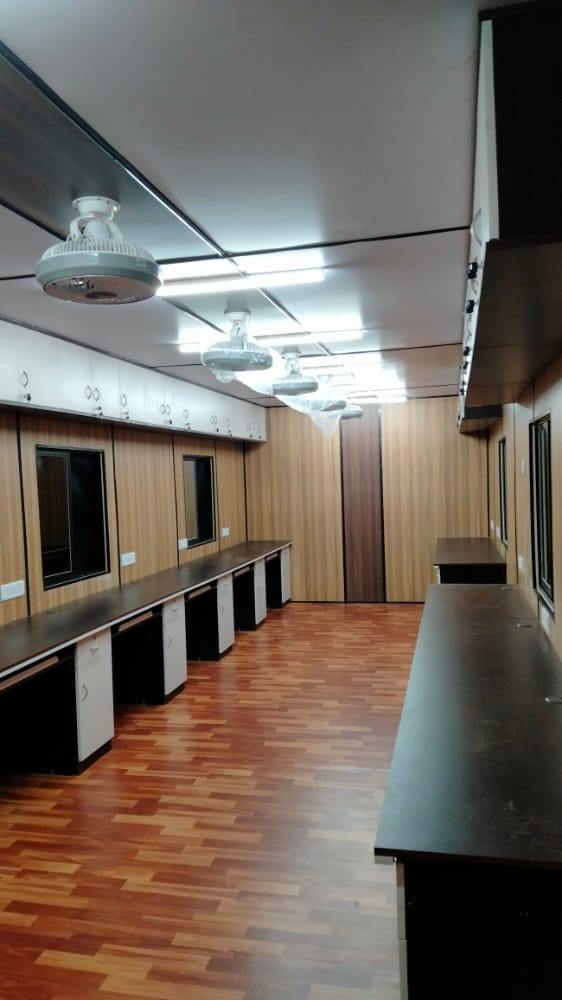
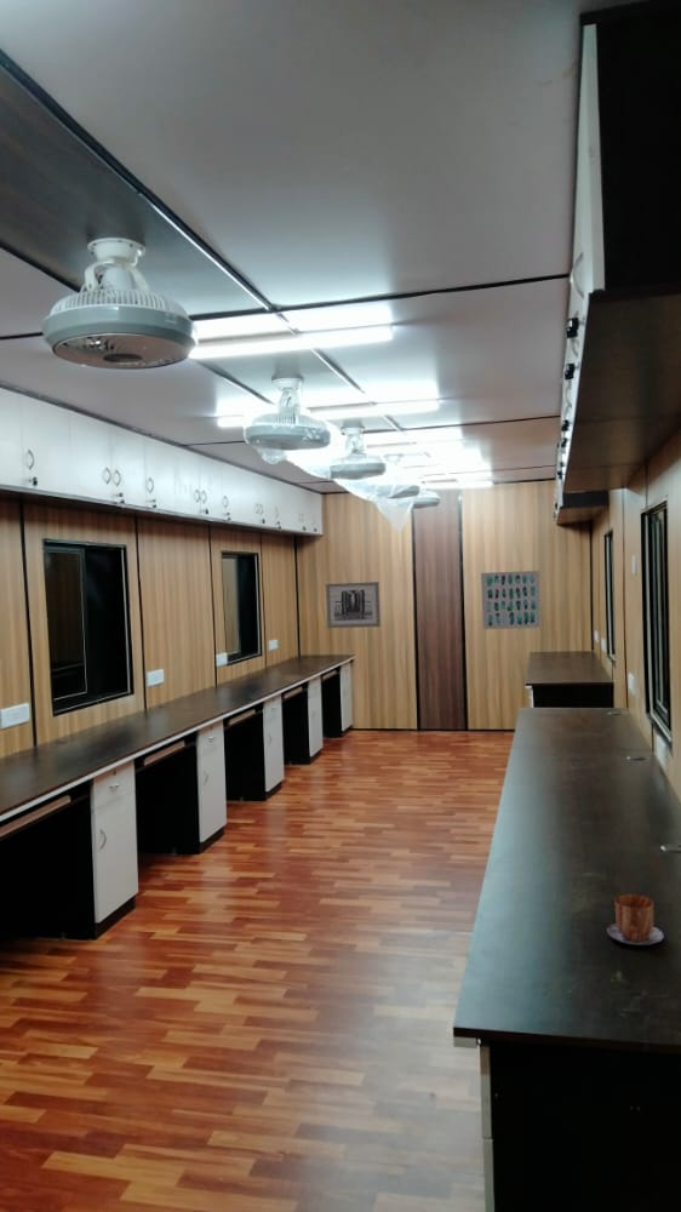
+ mug (634, 919)
+ wall art (510, 600)
+ wall art (353, 605)
